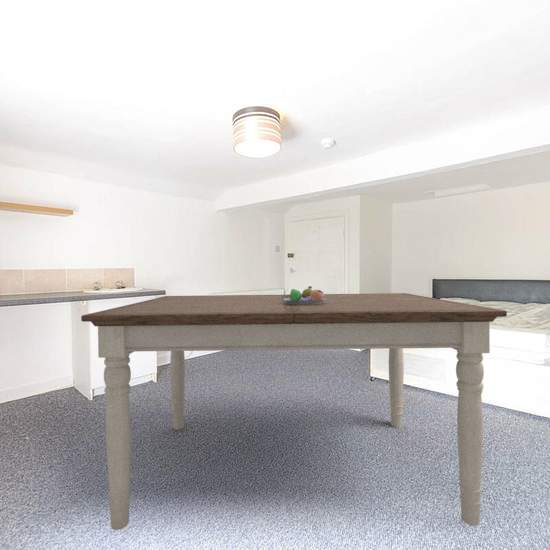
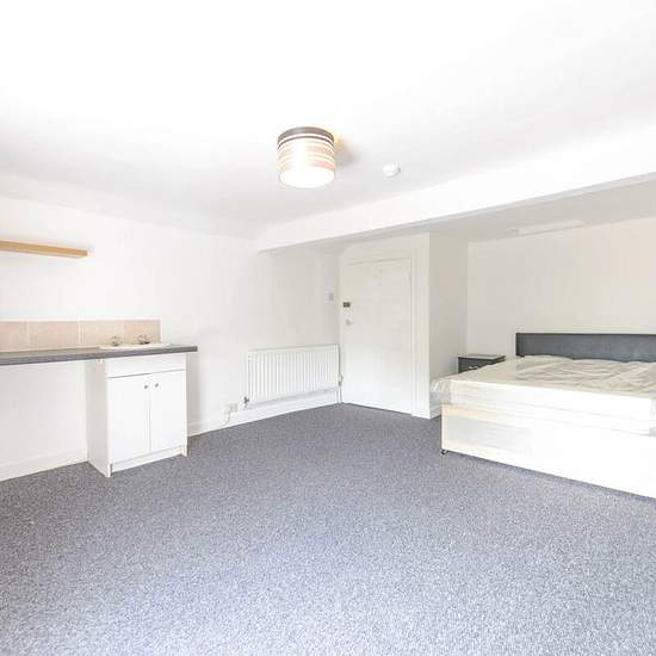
- fruit bowl (304, 294)
- dining table (289, 349)
